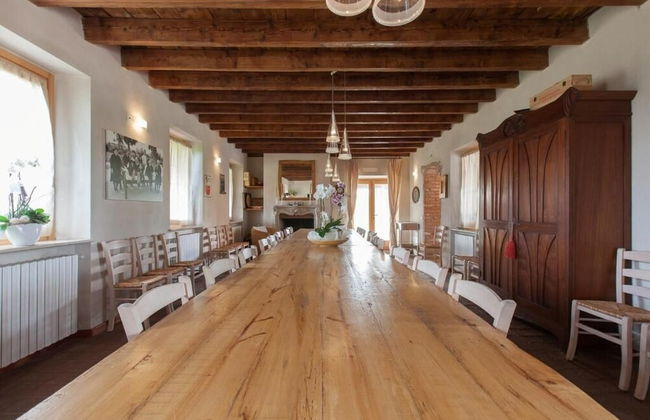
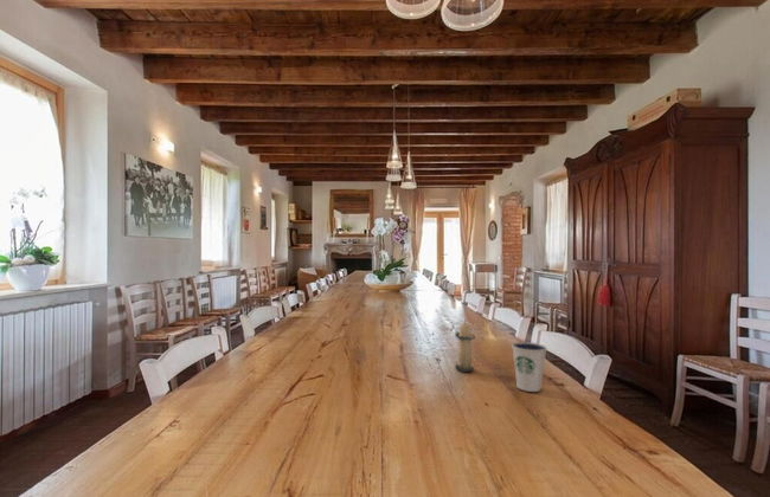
+ dixie cup (528, 367)
+ candle (464, 344)
